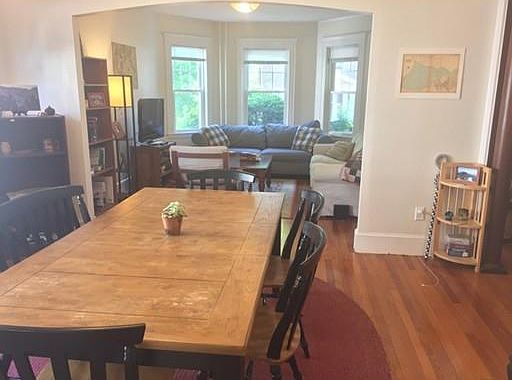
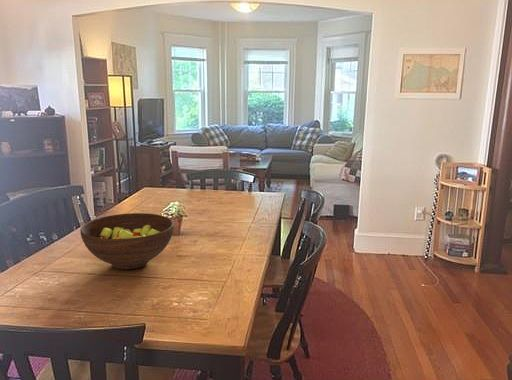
+ fruit bowl (129, 244)
